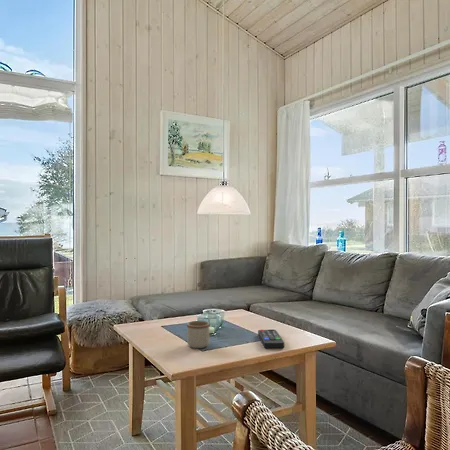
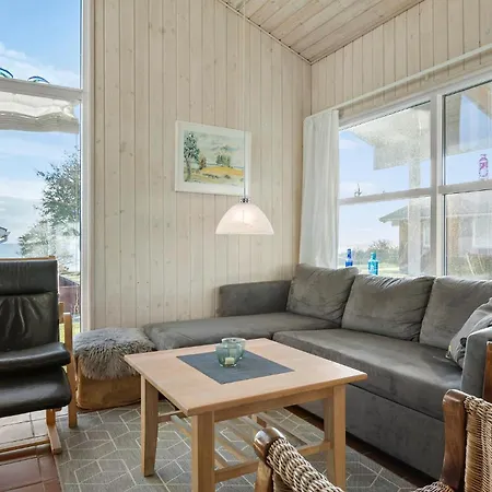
- mug (198, 333)
- remote control (270, 338)
